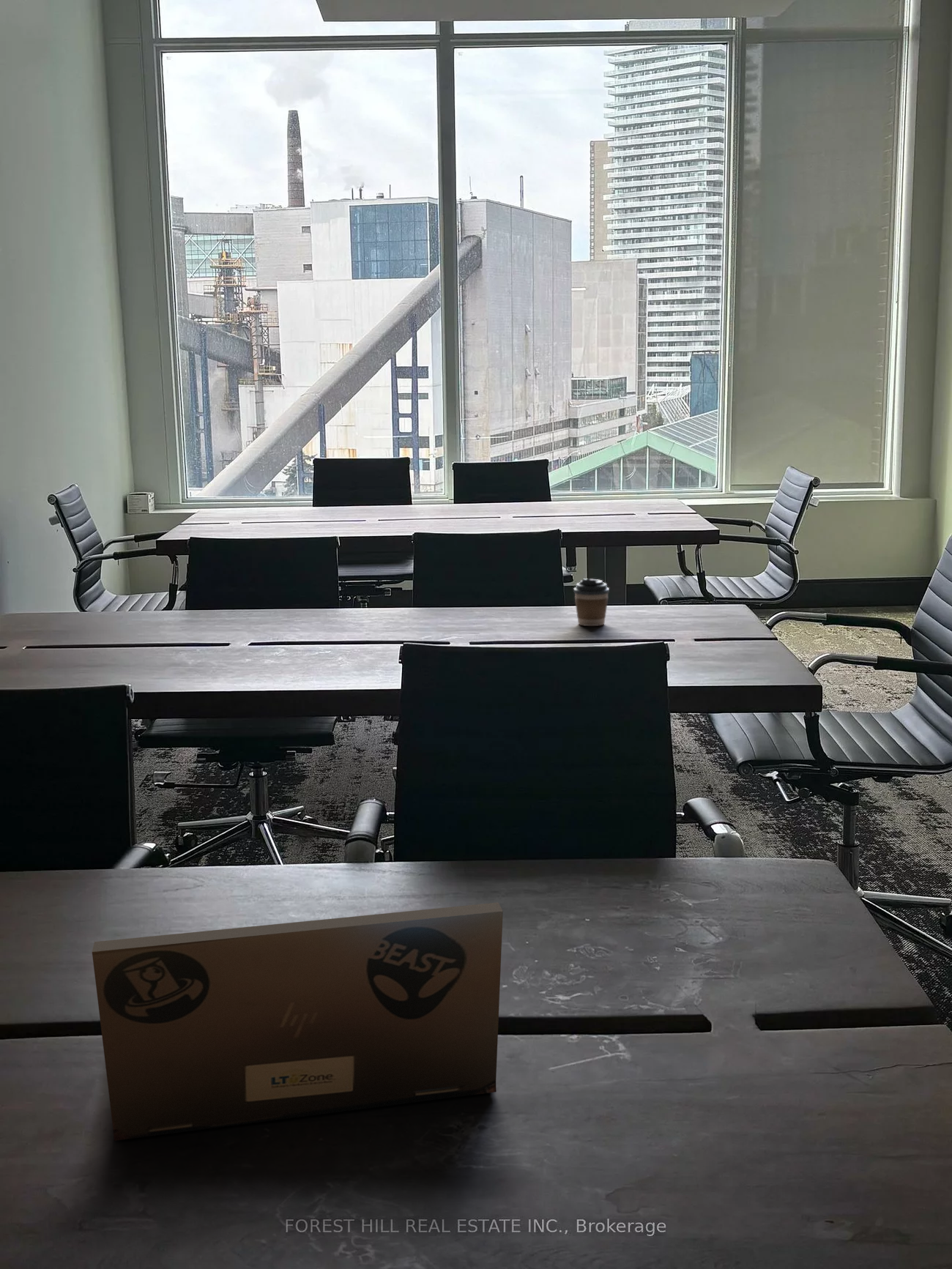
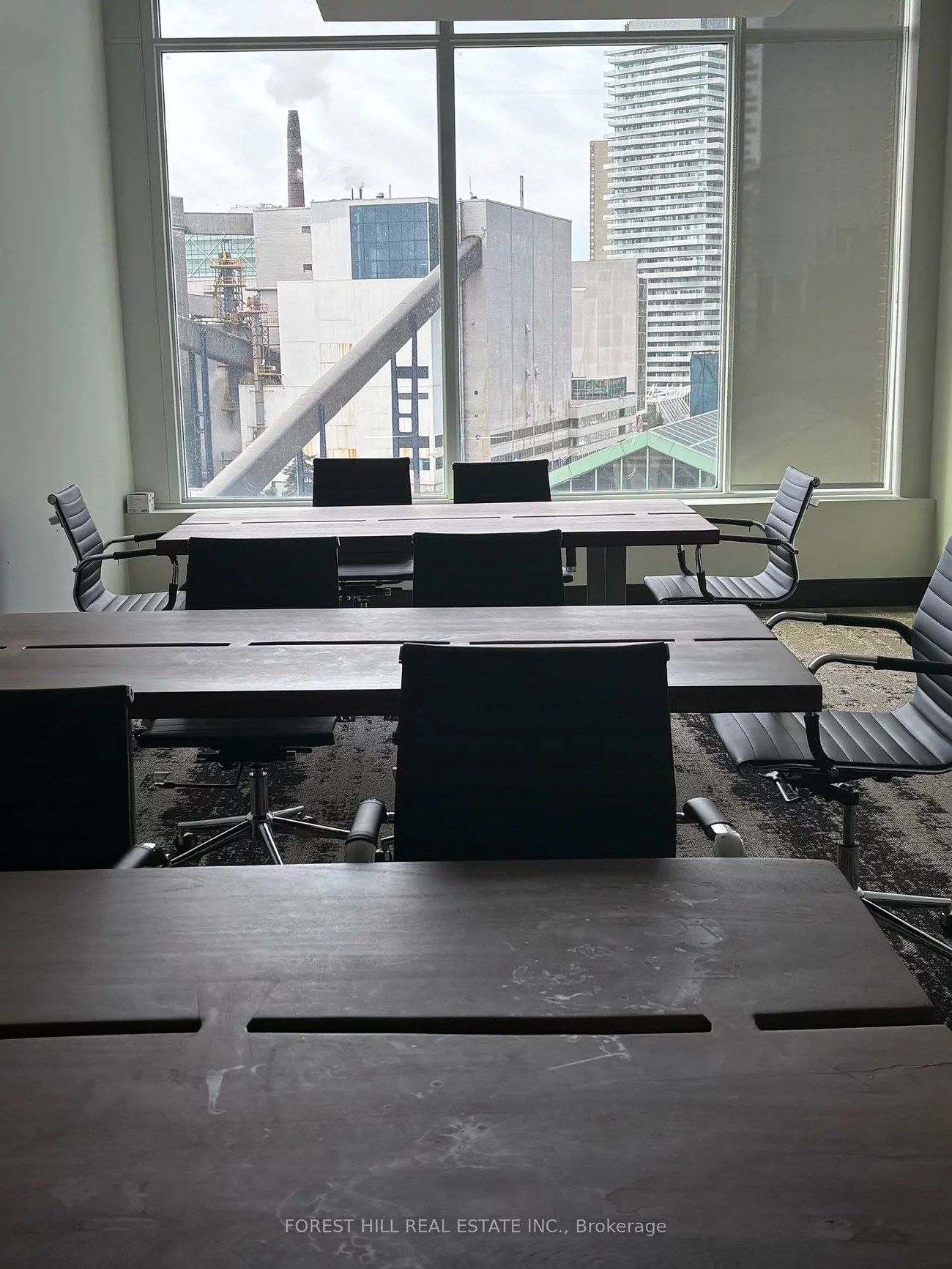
- coffee cup (591, 600)
- laptop (300, 966)
